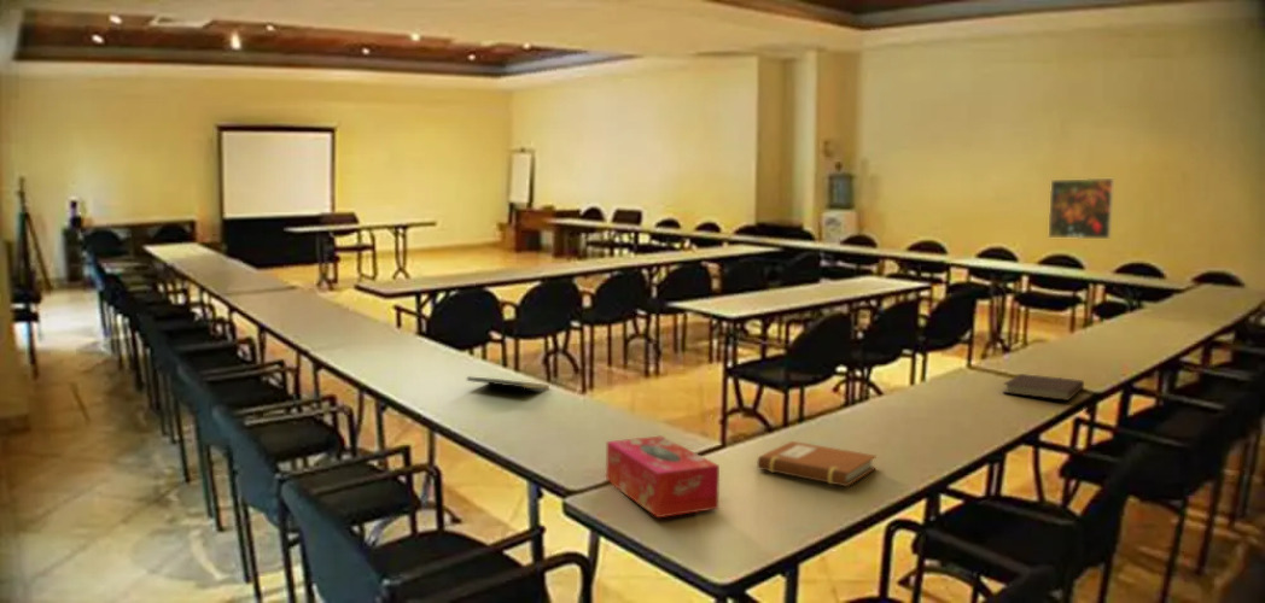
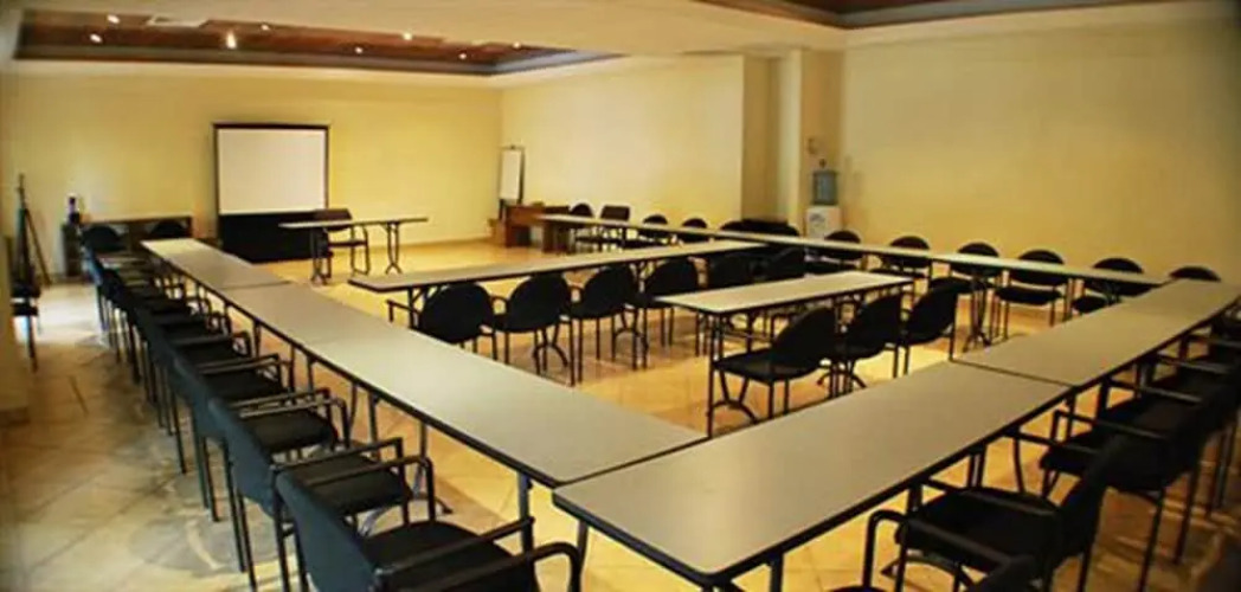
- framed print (1080, 209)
- notebook (1043, 386)
- notebook (814, 462)
- tissue box (659, 473)
- notepad (508, 382)
